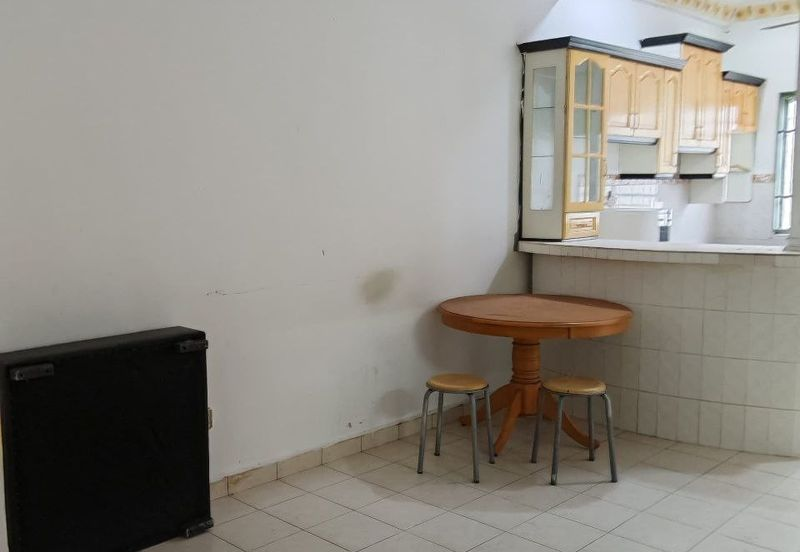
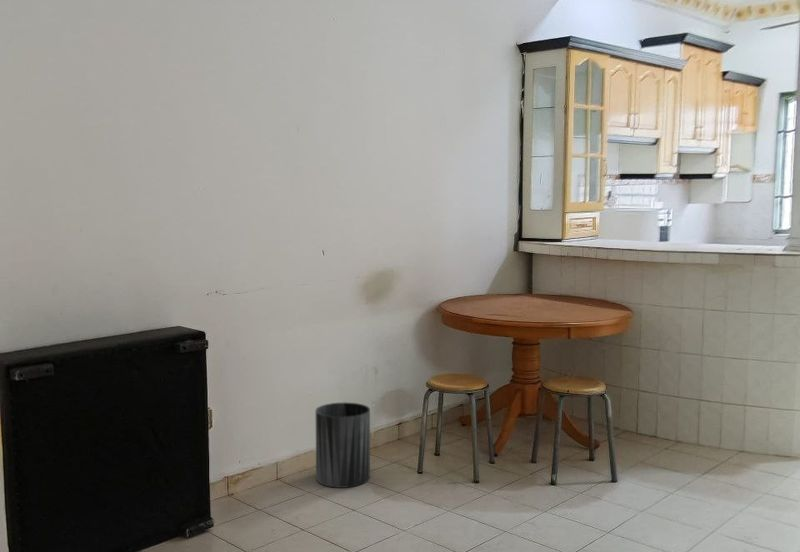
+ trash can (342, 443)
